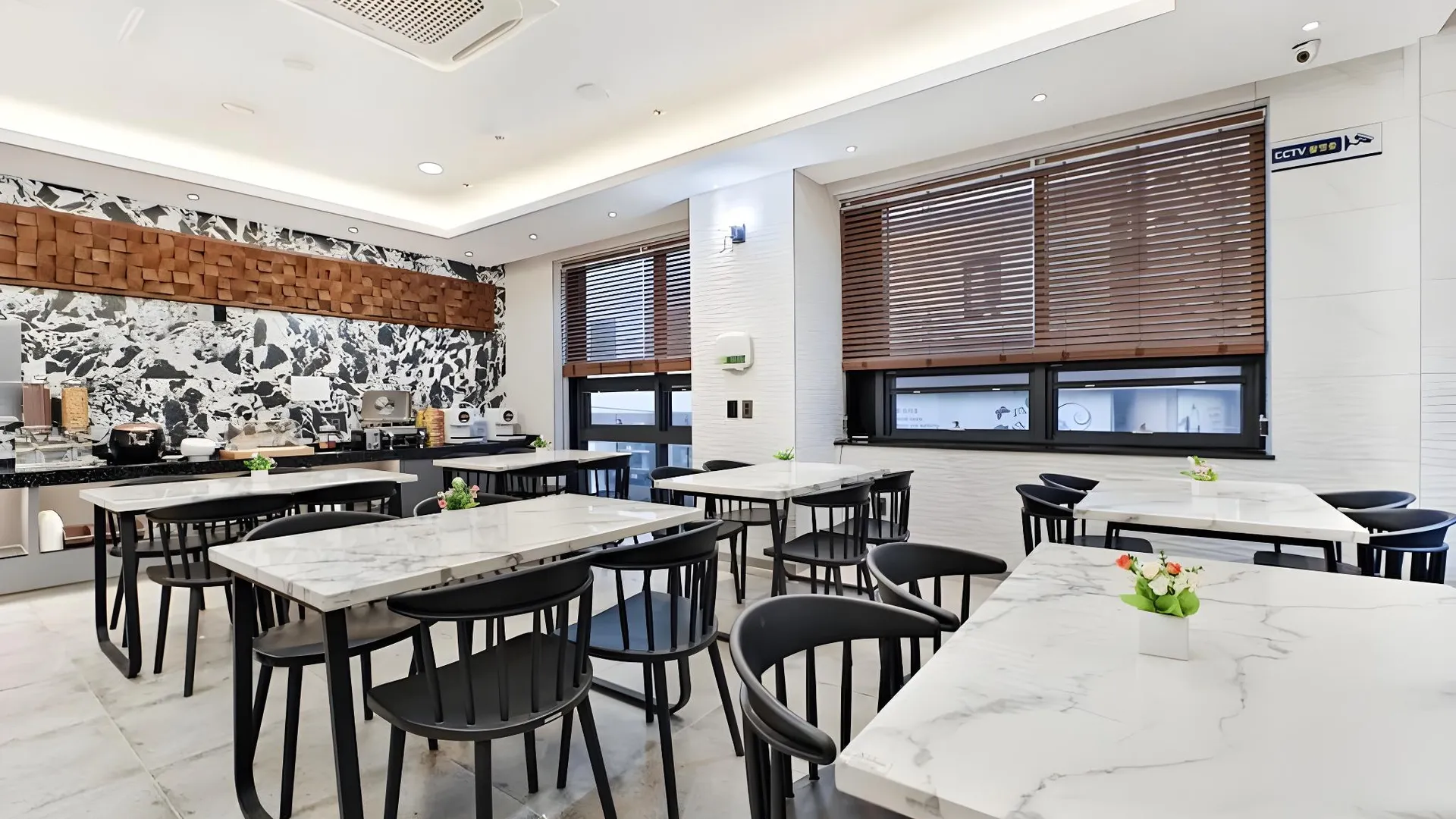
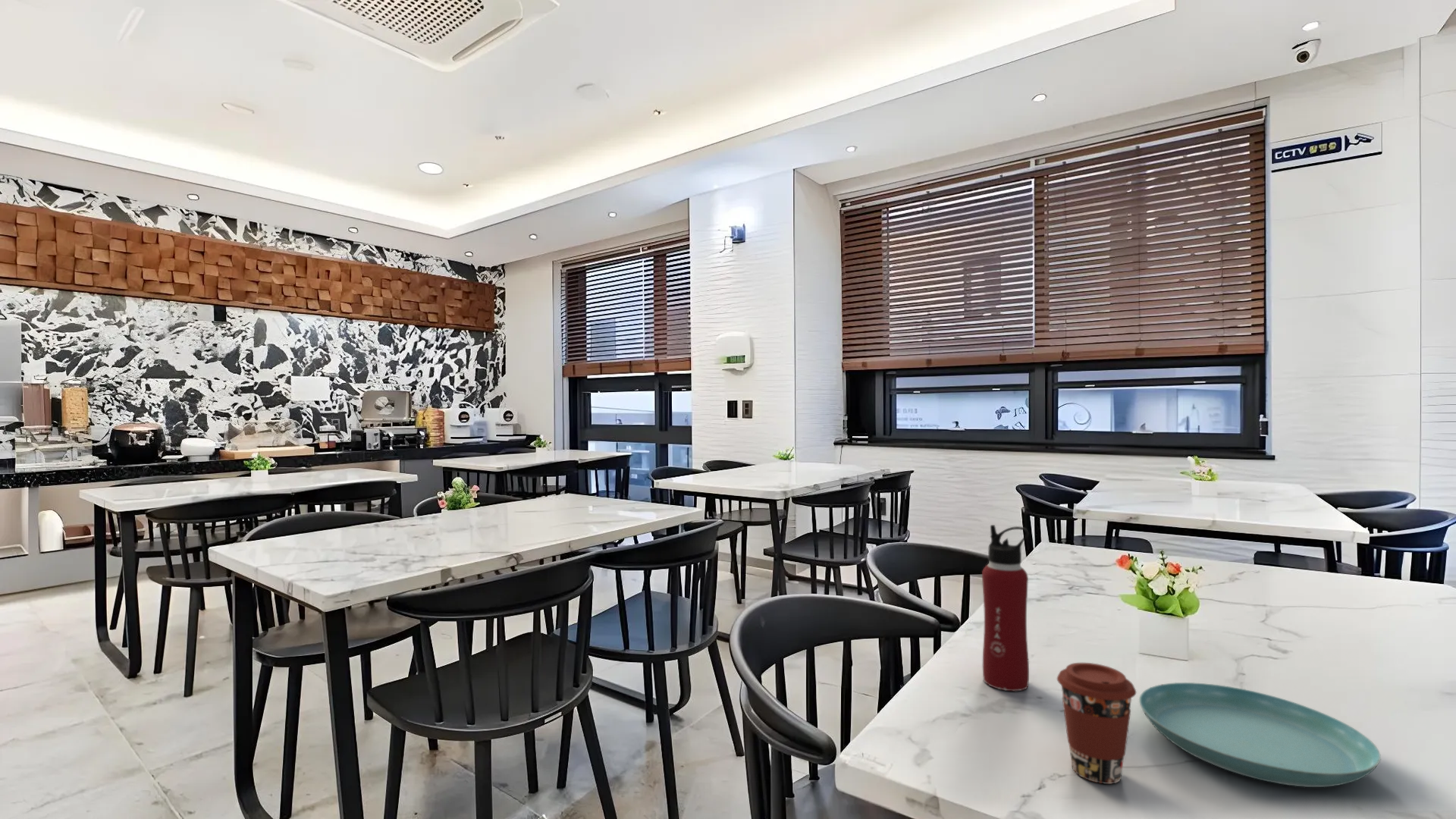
+ saucer (1249, 733)
+ coffee cup (1096, 722)
+ water bottle (1005, 604)
